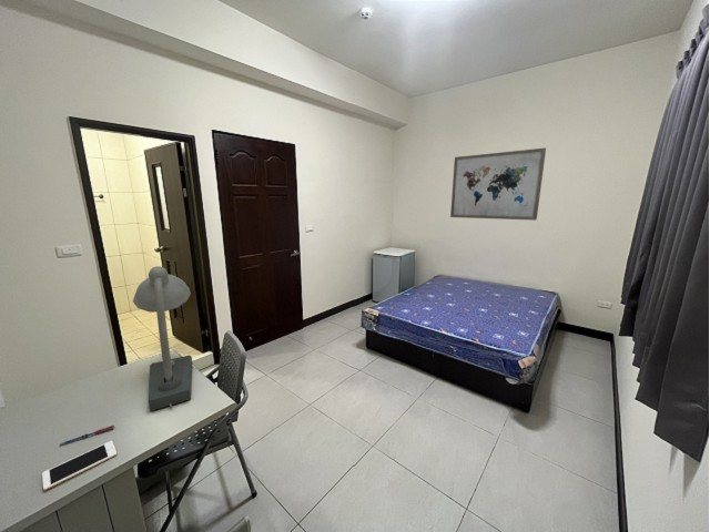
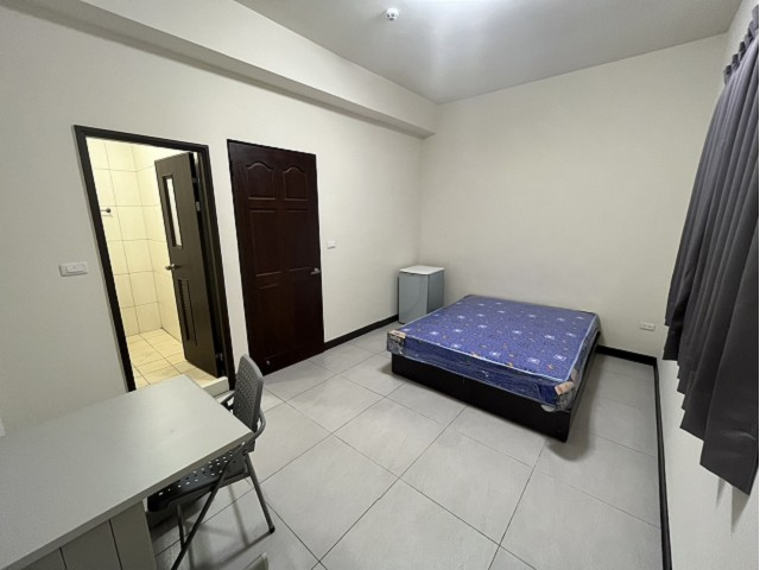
- desk lamp (164, 326)
- pen (88, 434)
- wall art (493, 186)
- cell phone (81, 463)
